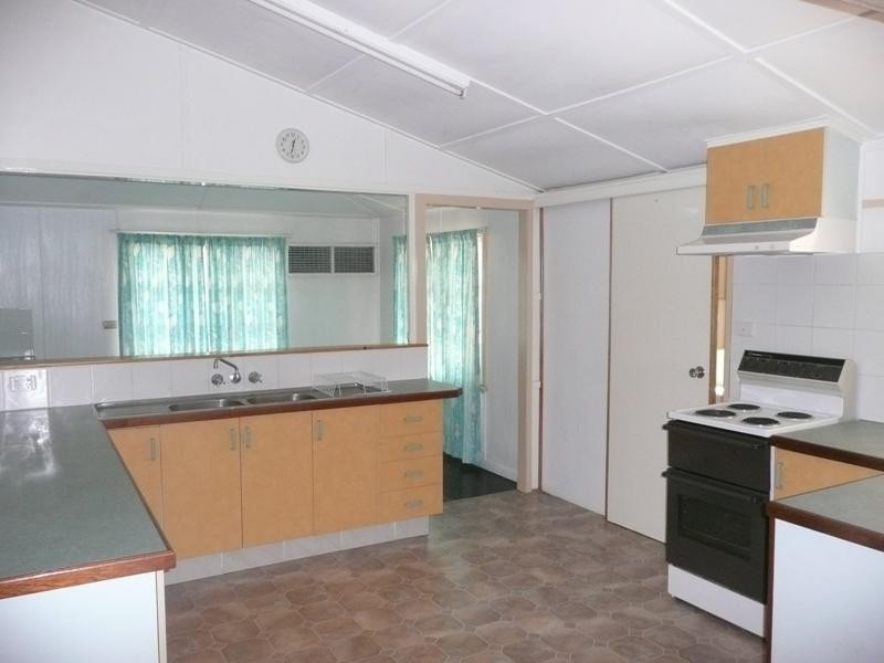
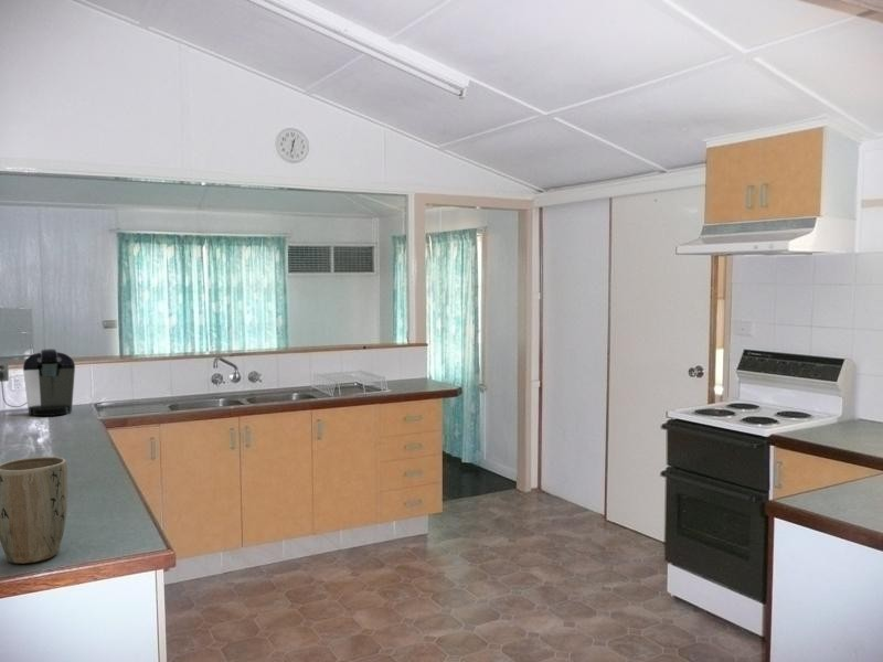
+ coffee maker (34, 381)
+ plant pot (32, 509)
